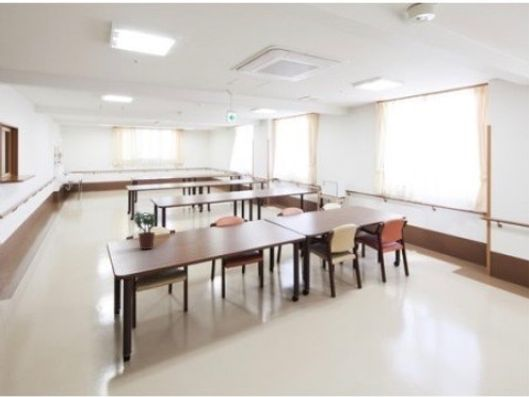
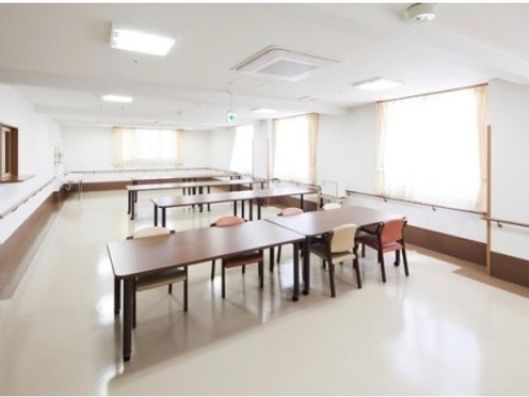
- potted plant (145, 229)
